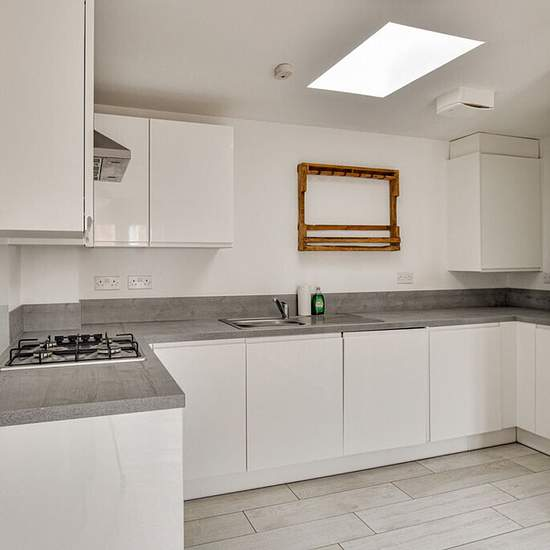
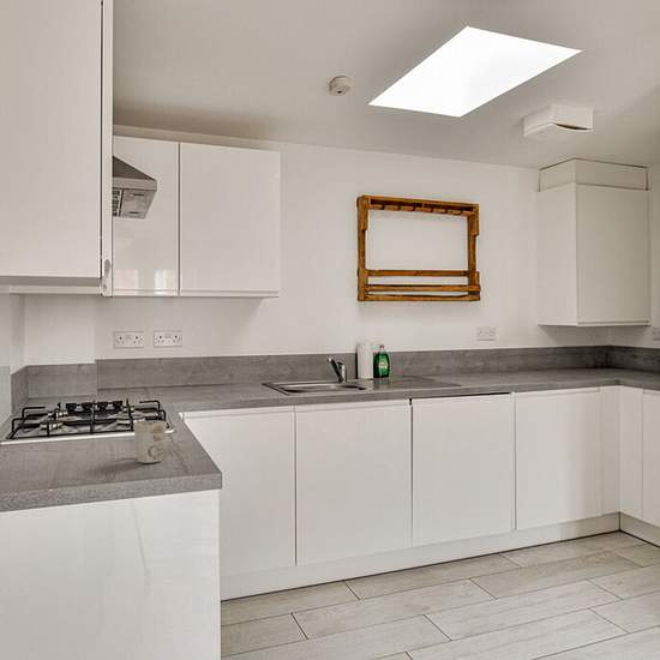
+ mug (146, 440)
